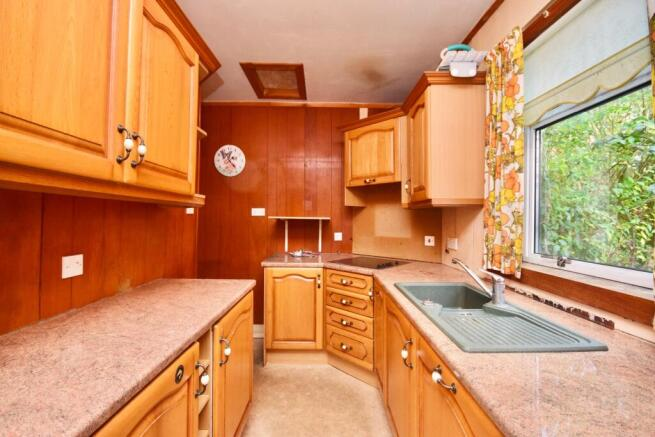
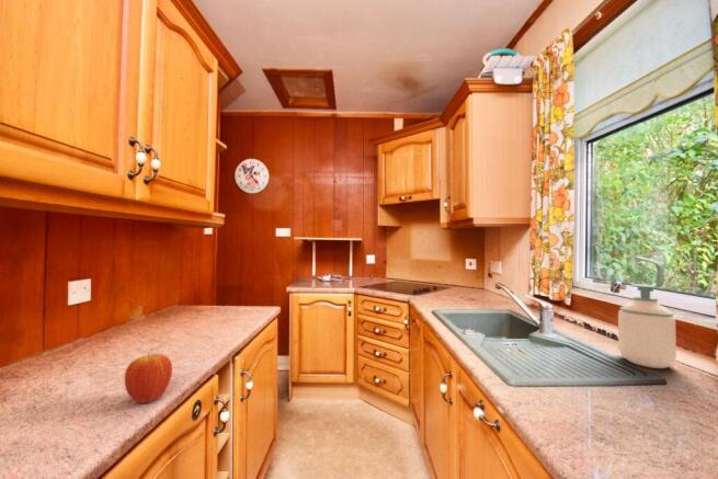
+ soap bottle (645, 309)
+ fruit (149, 375)
